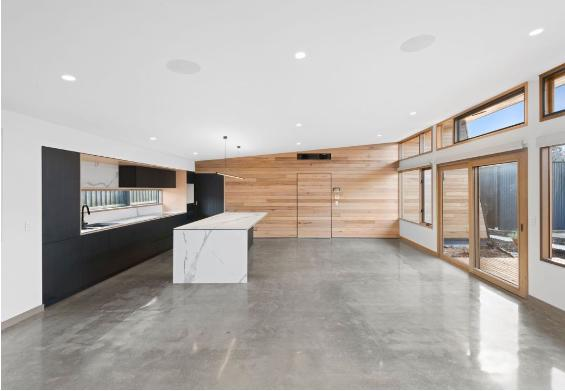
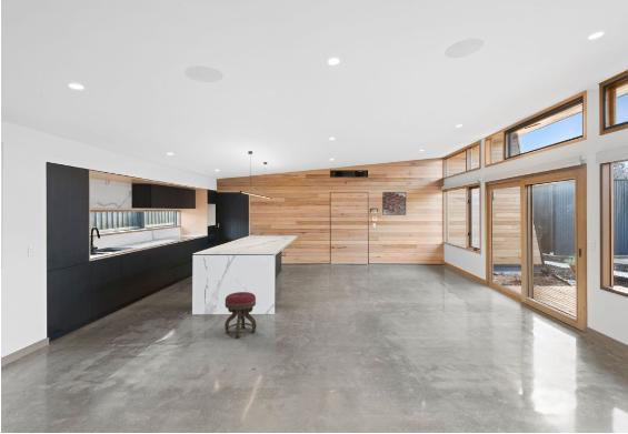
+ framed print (393, 203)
+ stool (240, 313)
